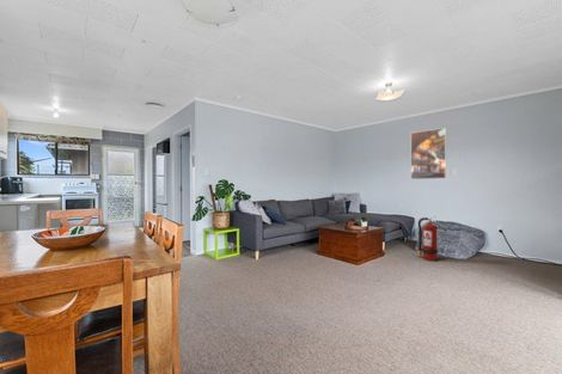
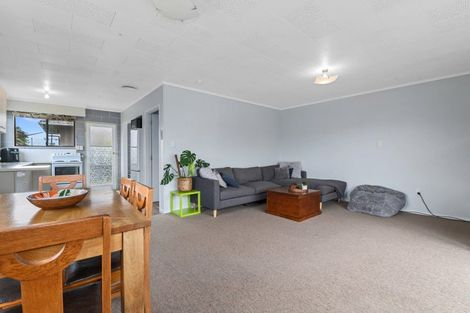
- fire extinguisher (427, 237)
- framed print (427, 154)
